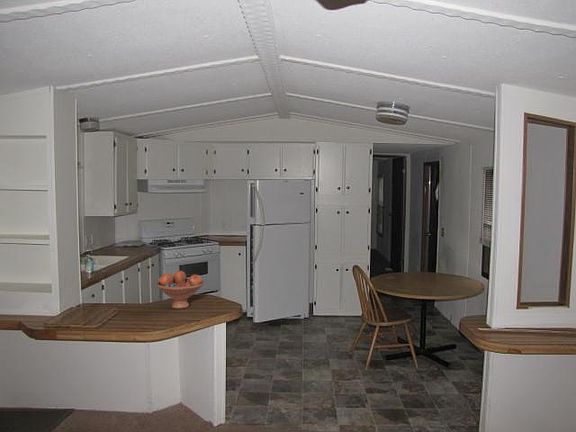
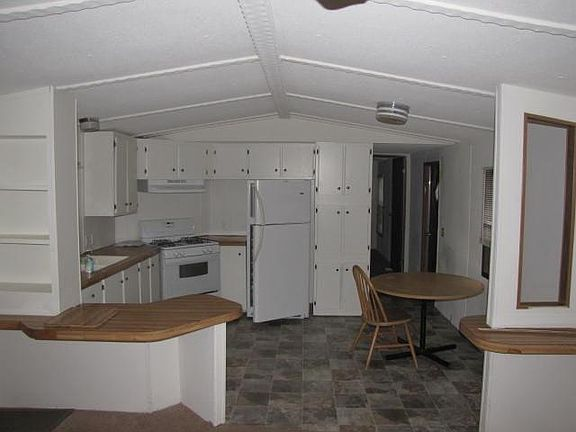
- fruit bowl (180, 290)
